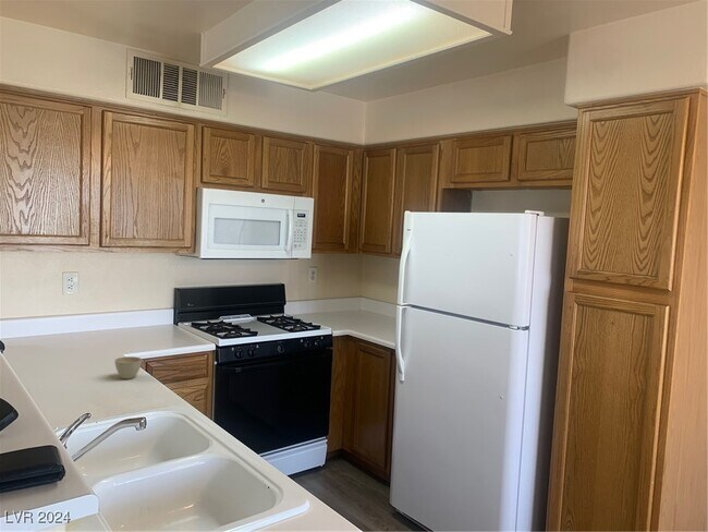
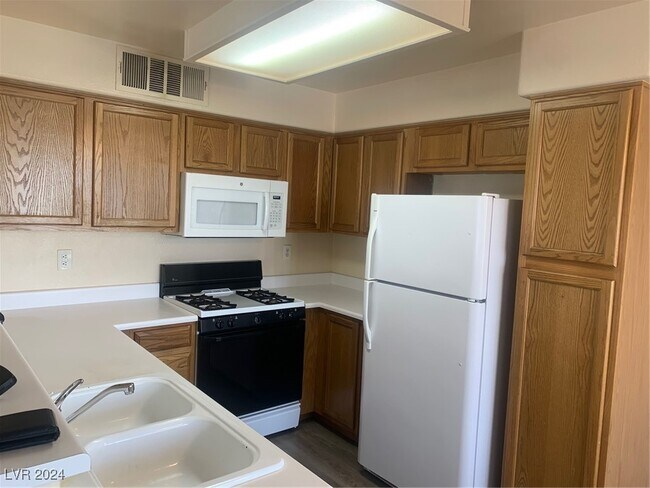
- flower pot (127, 367)
